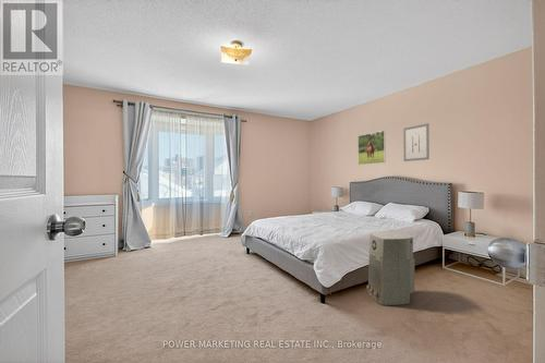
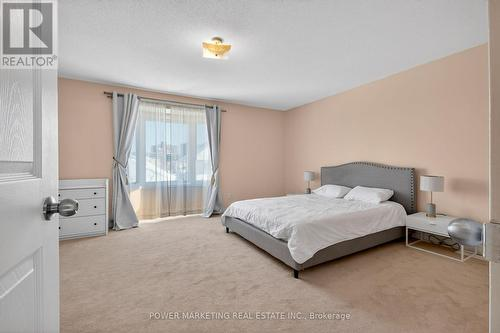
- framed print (371, 148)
- air purifier (390, 266)
- wall art (415, 143)
